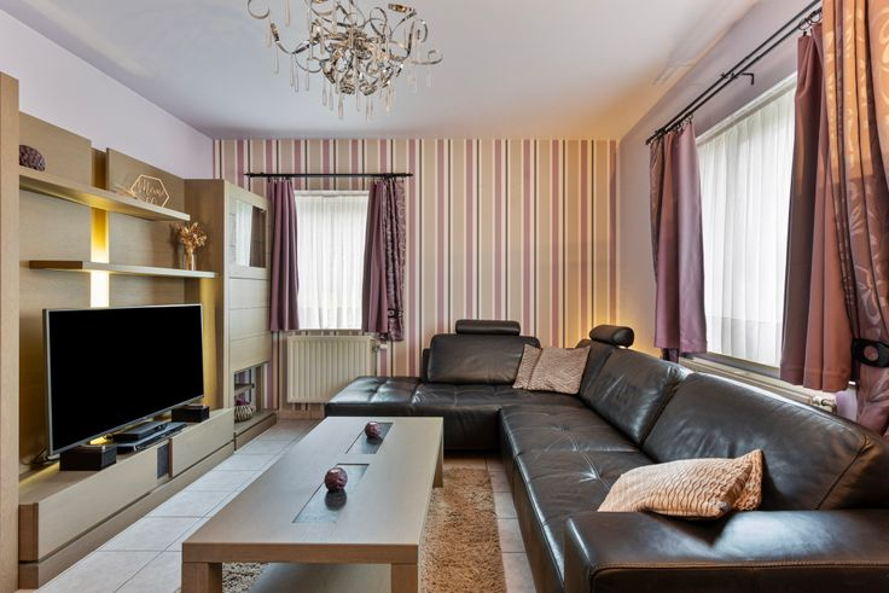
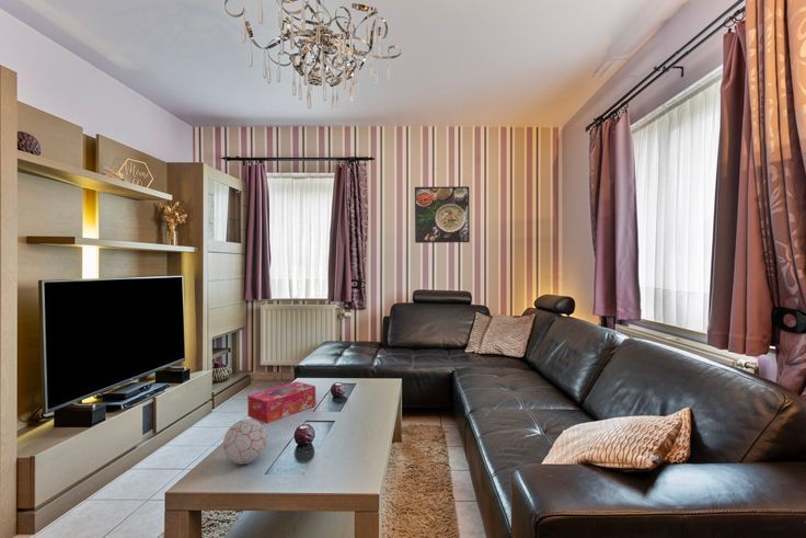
+ decorative ball (245, 440)
+ tissue box (283, 400)
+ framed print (441, 215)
